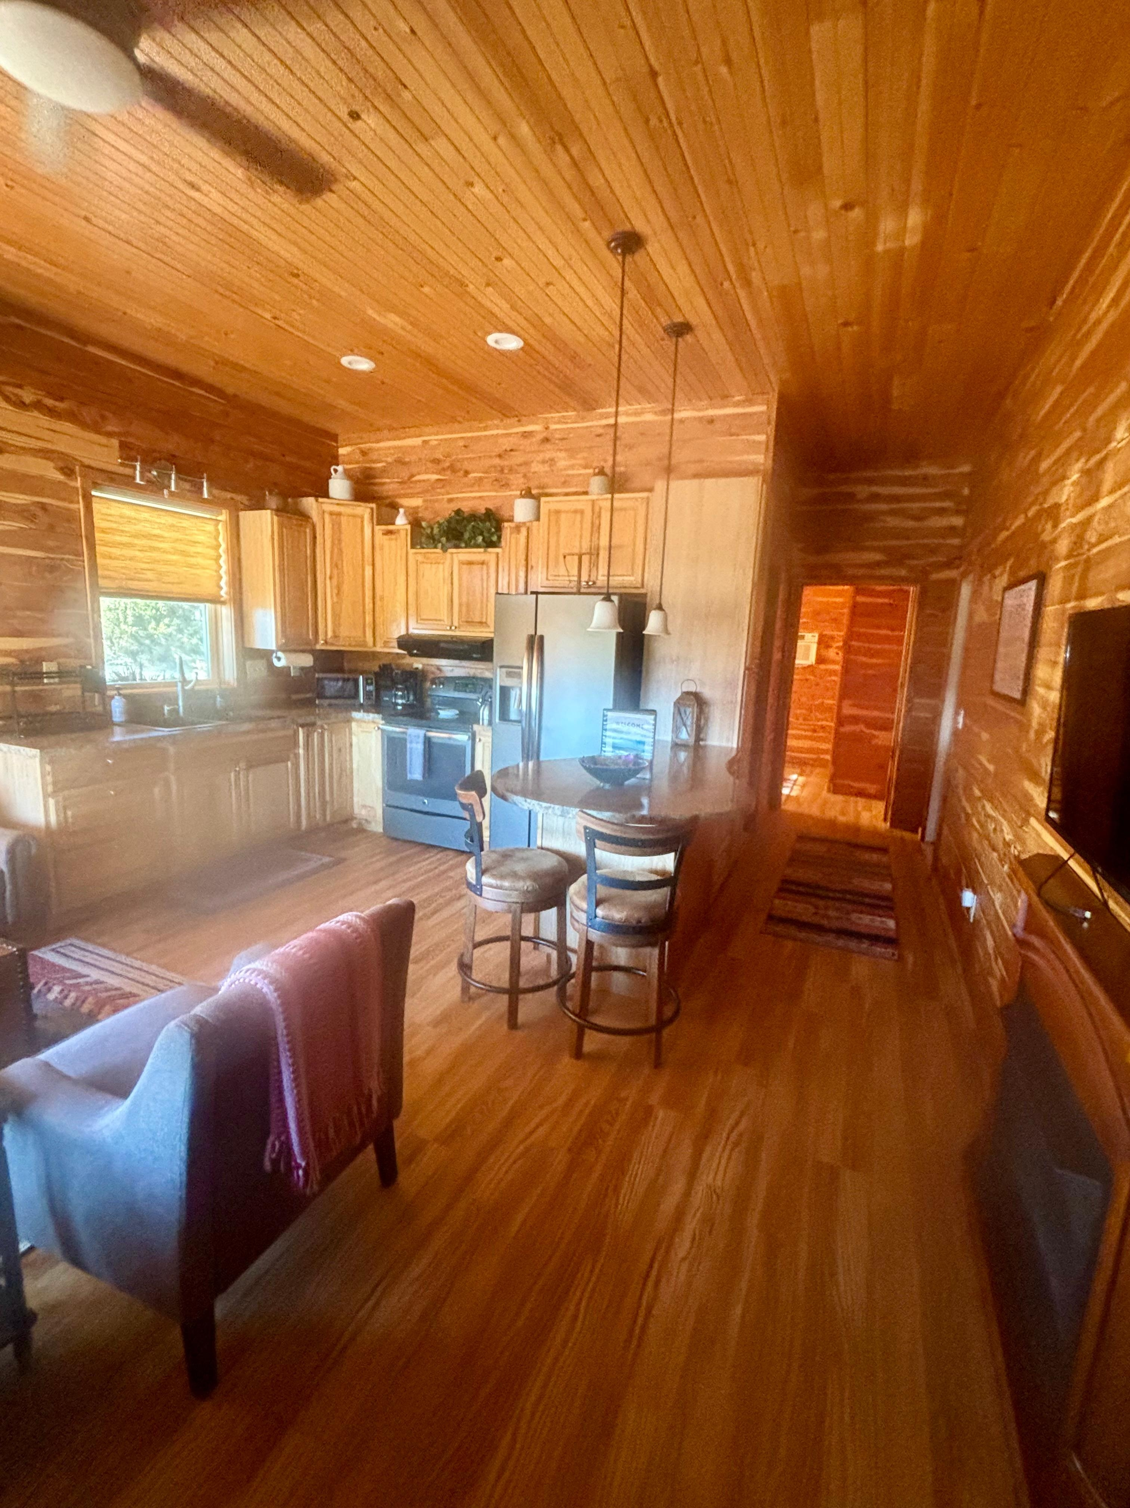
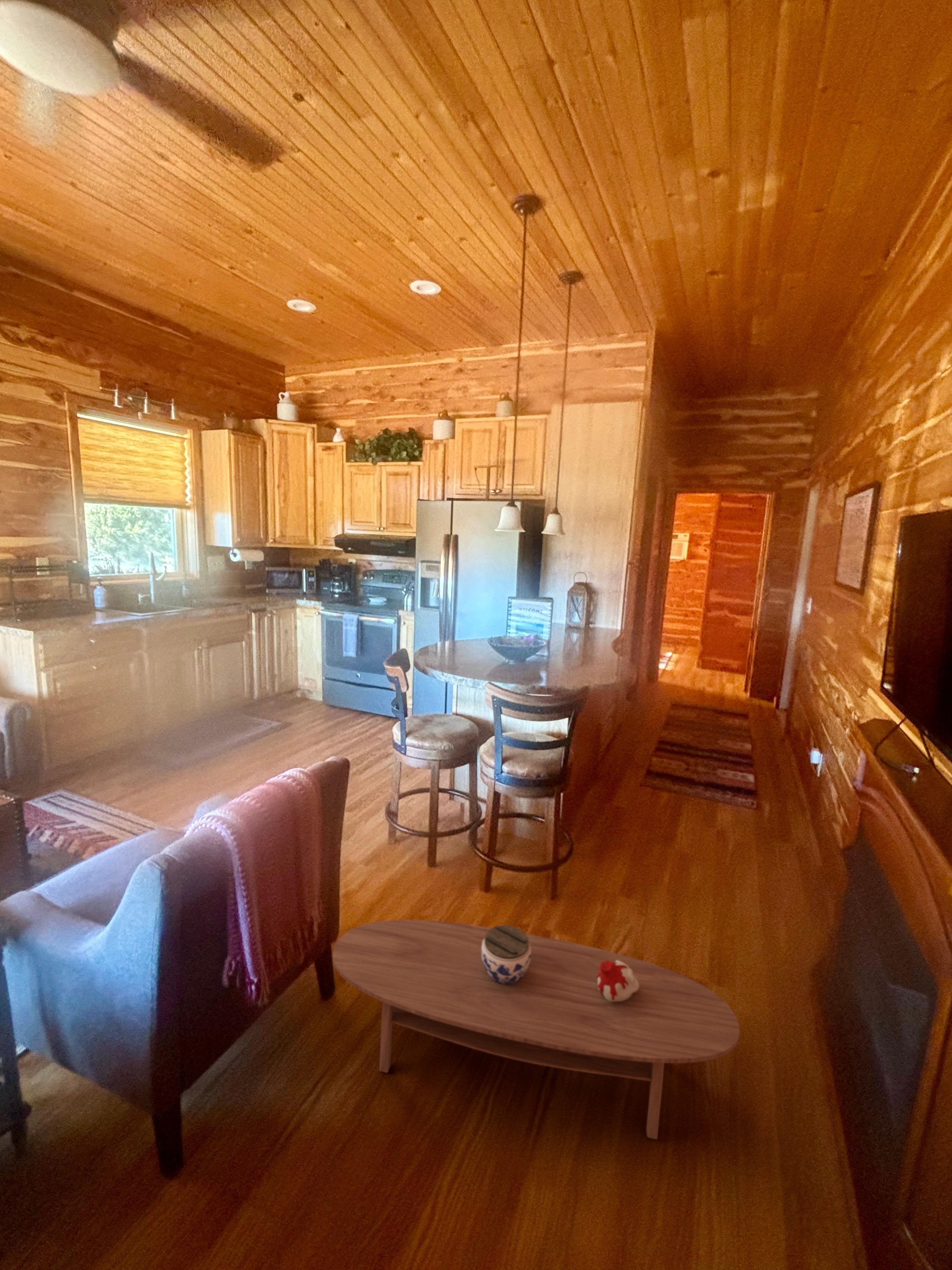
+ jar (506, 954)
+ coffee table (520, 1019)
+ candle (618, 975)
